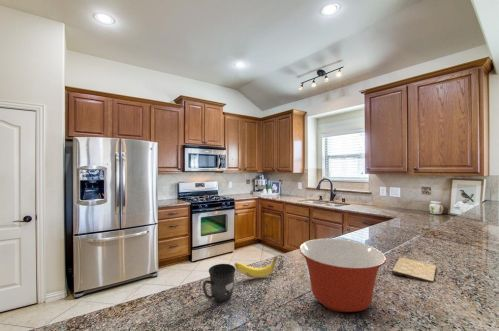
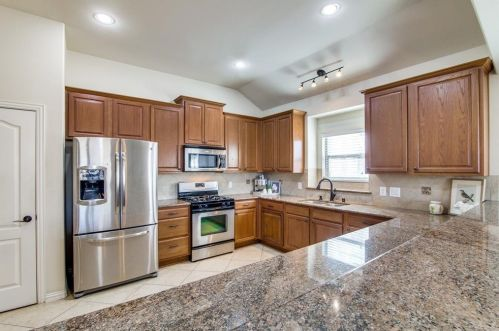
- mug (218, 285)
- mixing bowl (340, 276)
- banana (256, 268)
- cutting board (414, 269)
